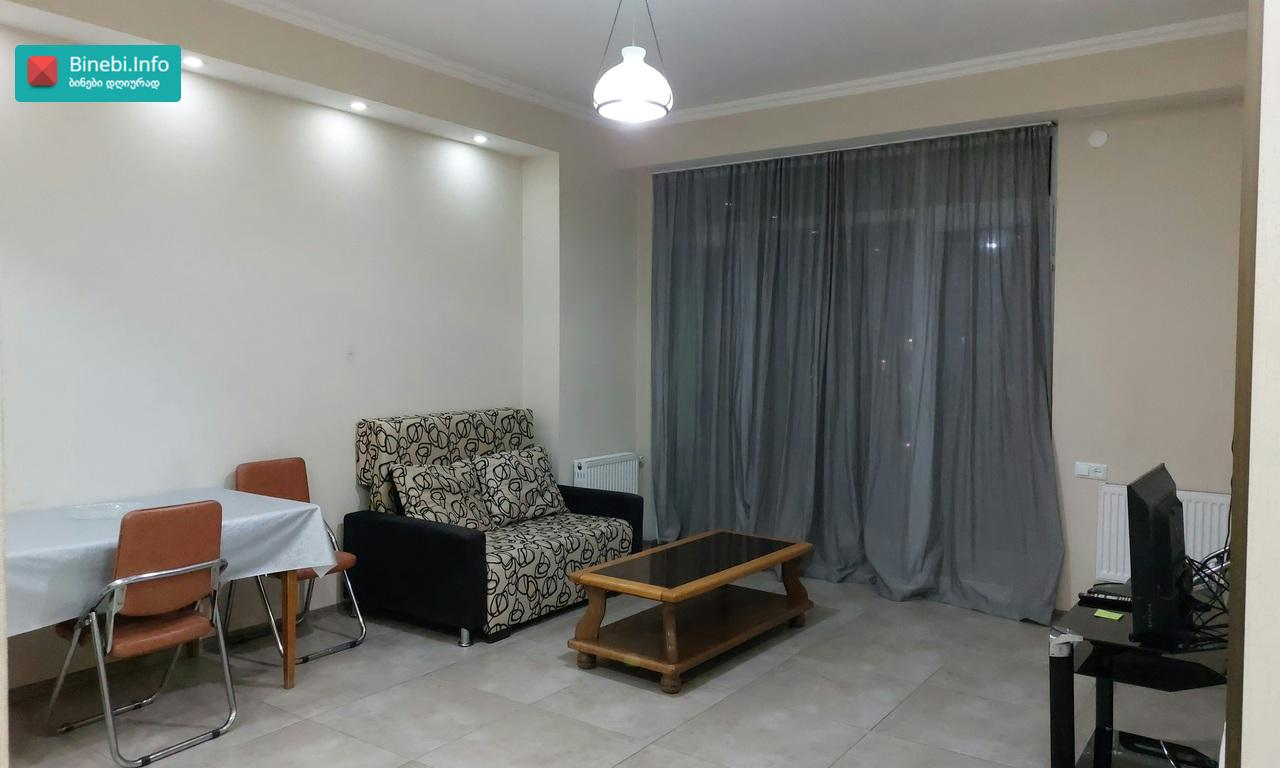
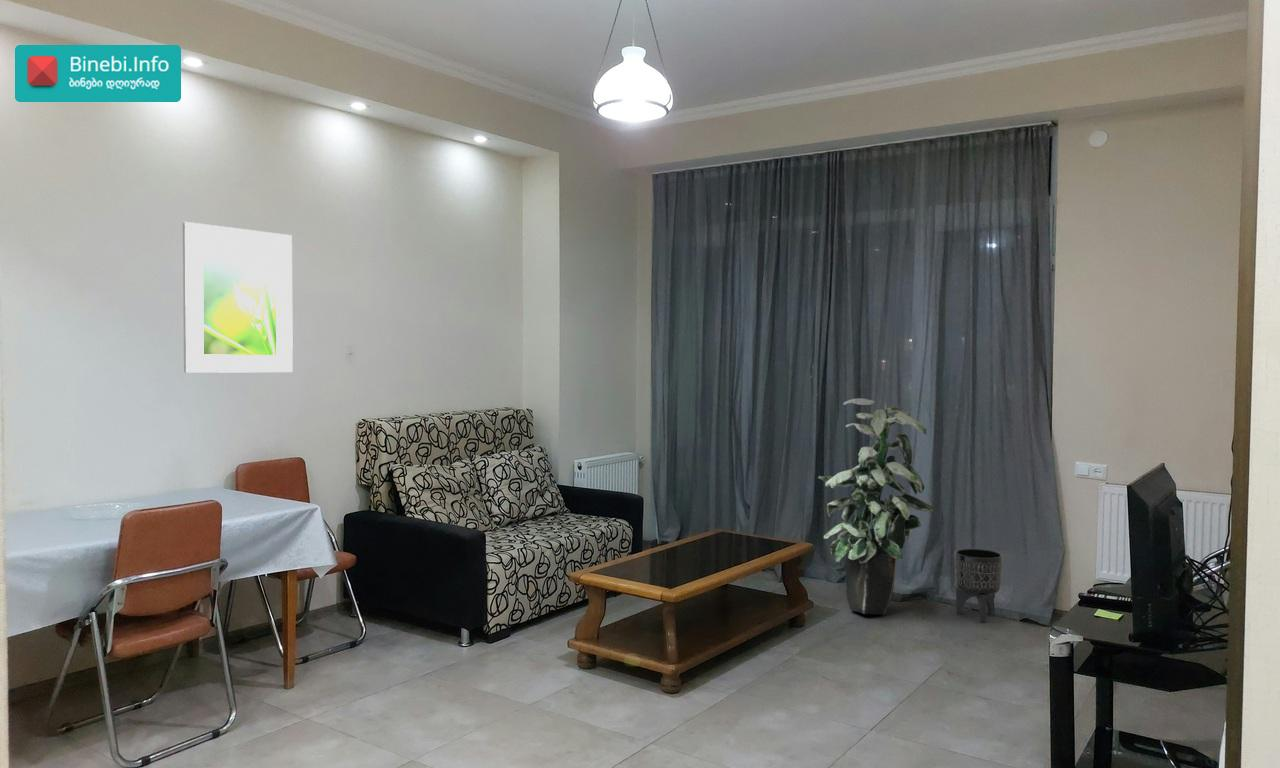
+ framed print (240, 300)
+ indoor plant (871, 504)
+ planter (978, 585)
